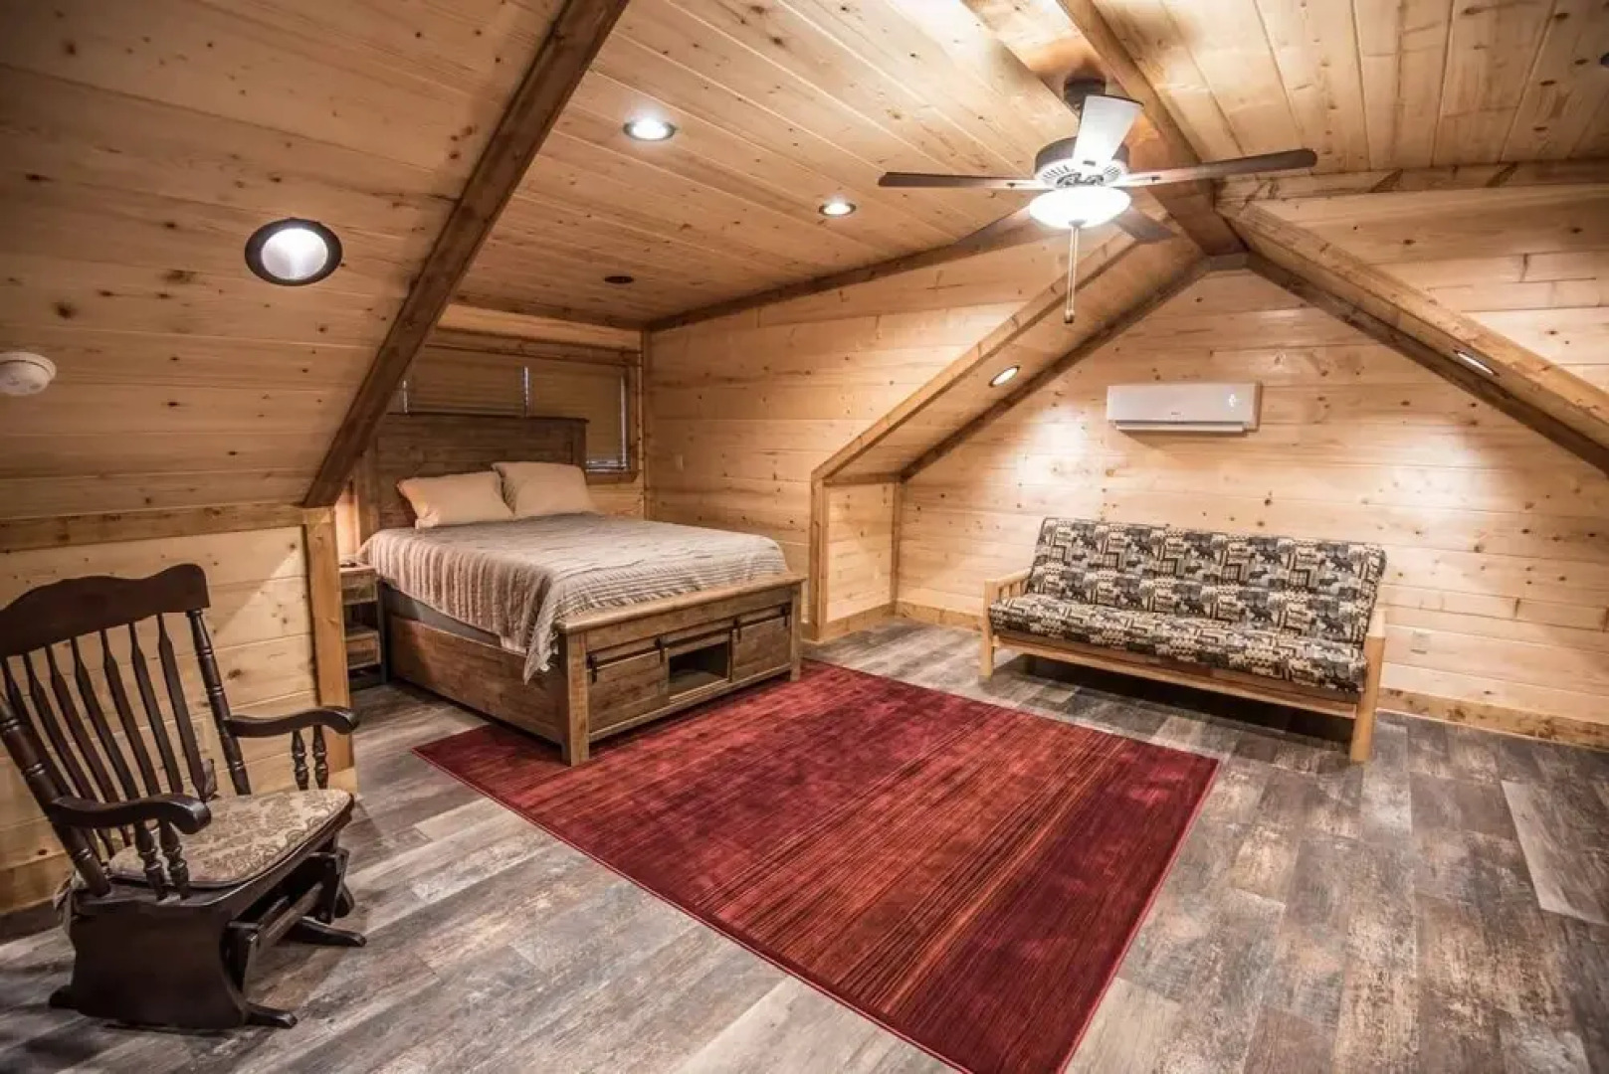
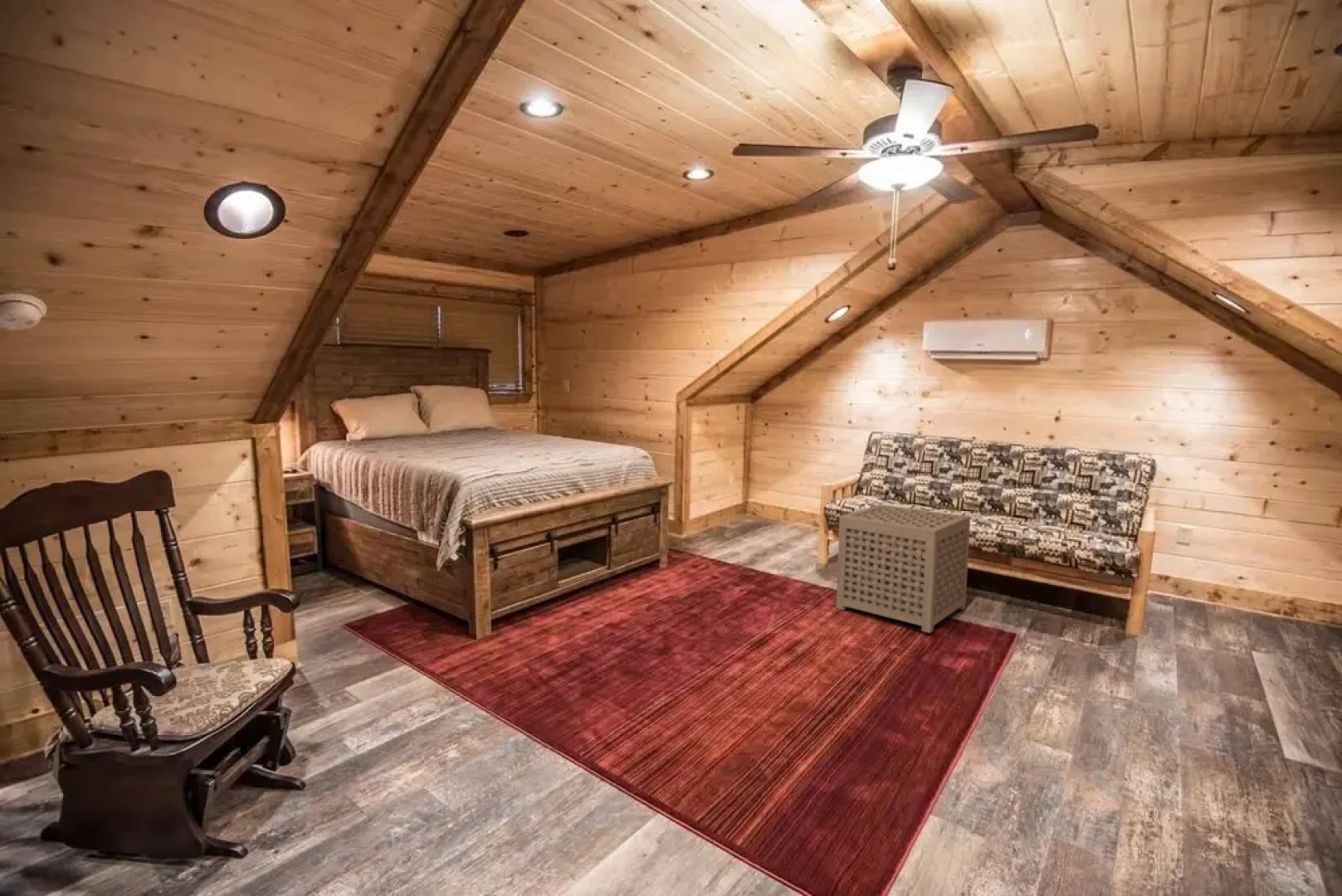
+ side table (902, 562)
